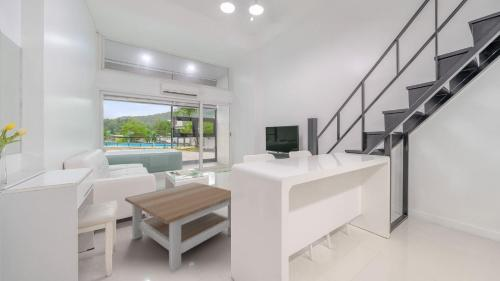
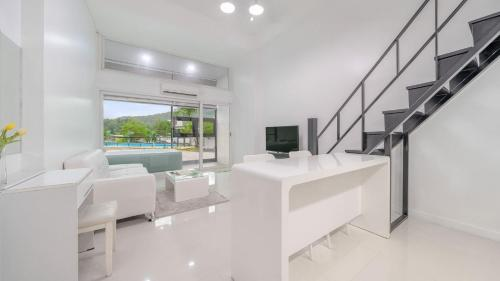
- coffee table (185, 215)
